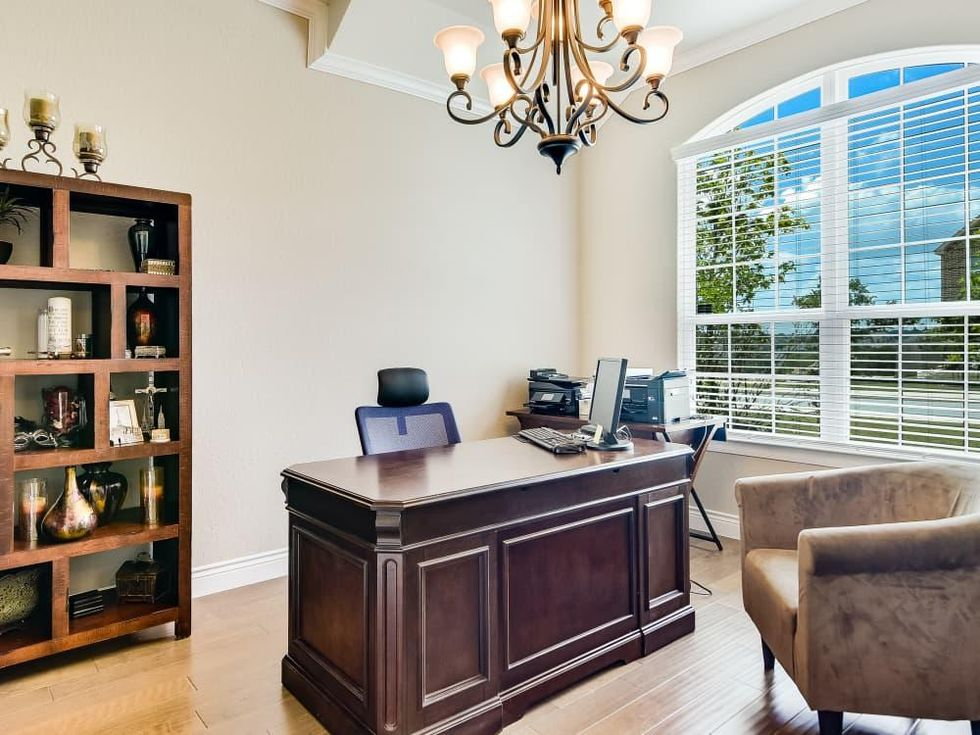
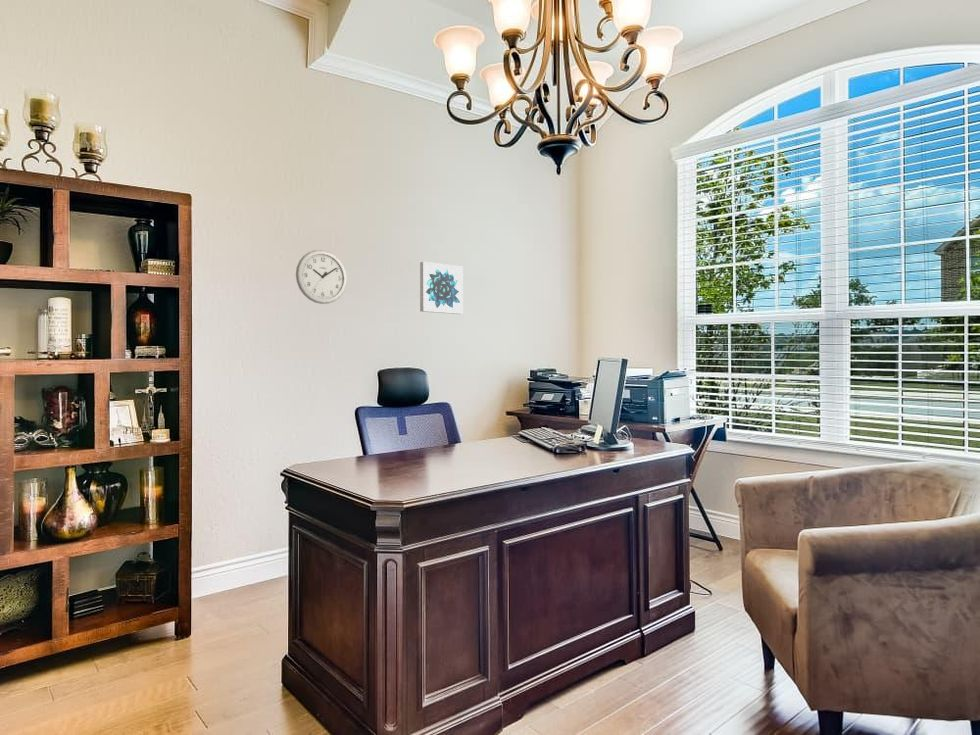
+ wall clock (322, 276)
+ wall art (441, 288)
